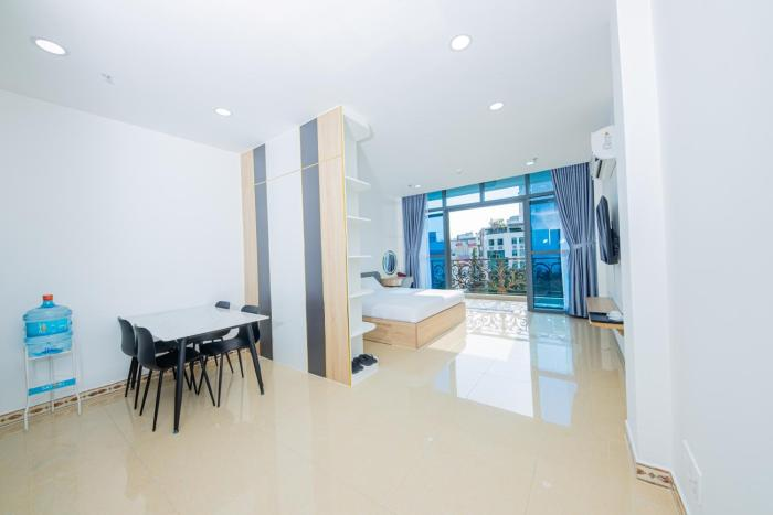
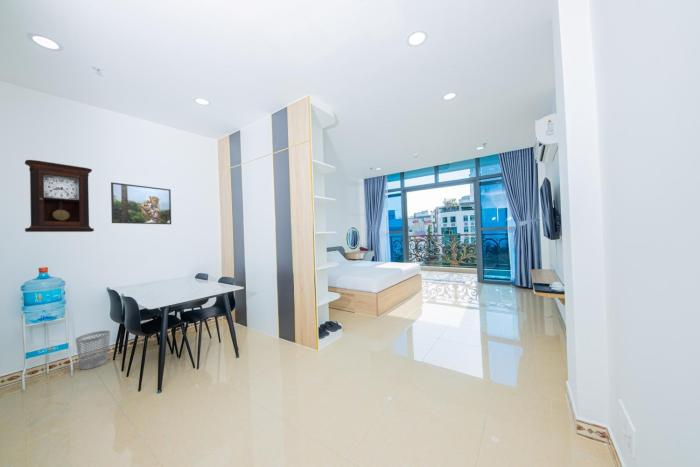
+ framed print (143, 205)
+ pendulum clock (61, 198)
+ wastebasket (93, 350)
